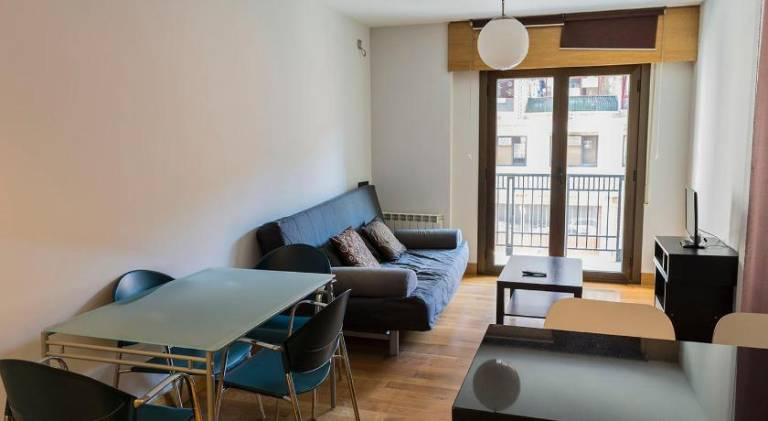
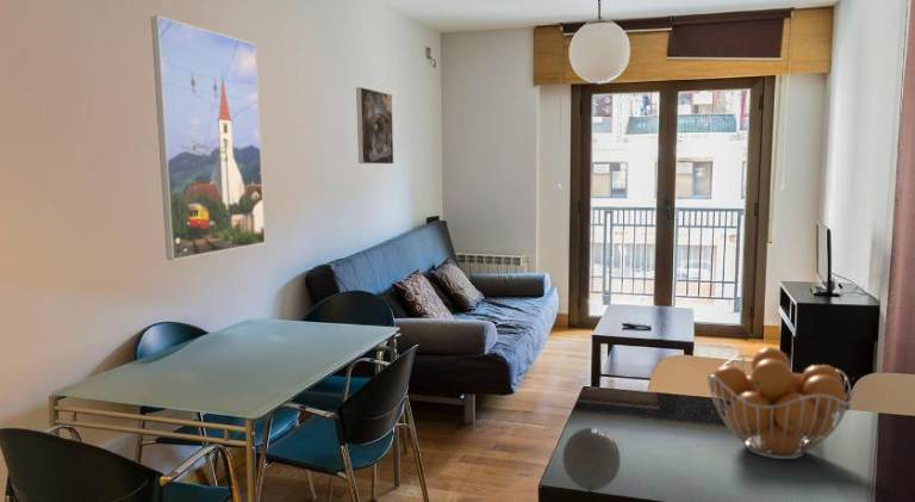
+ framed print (214, 143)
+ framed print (375, 128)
+ fruit basket (776, 401)
